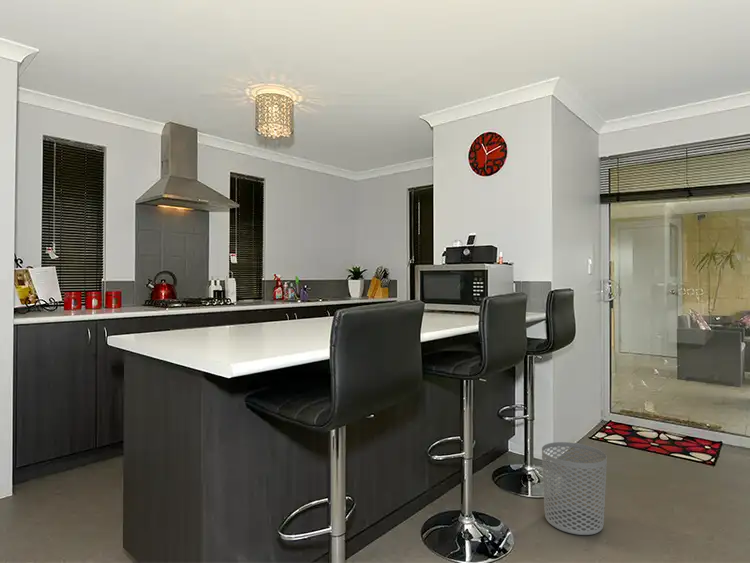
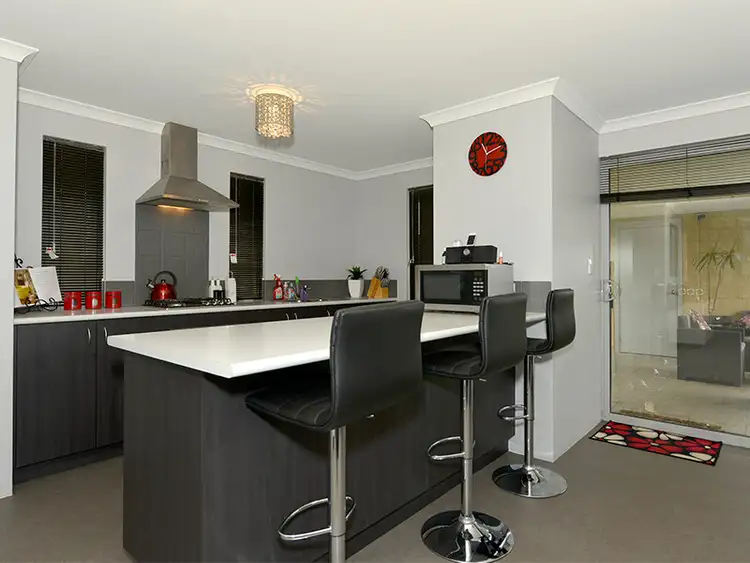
- waste bin (573, 487)
